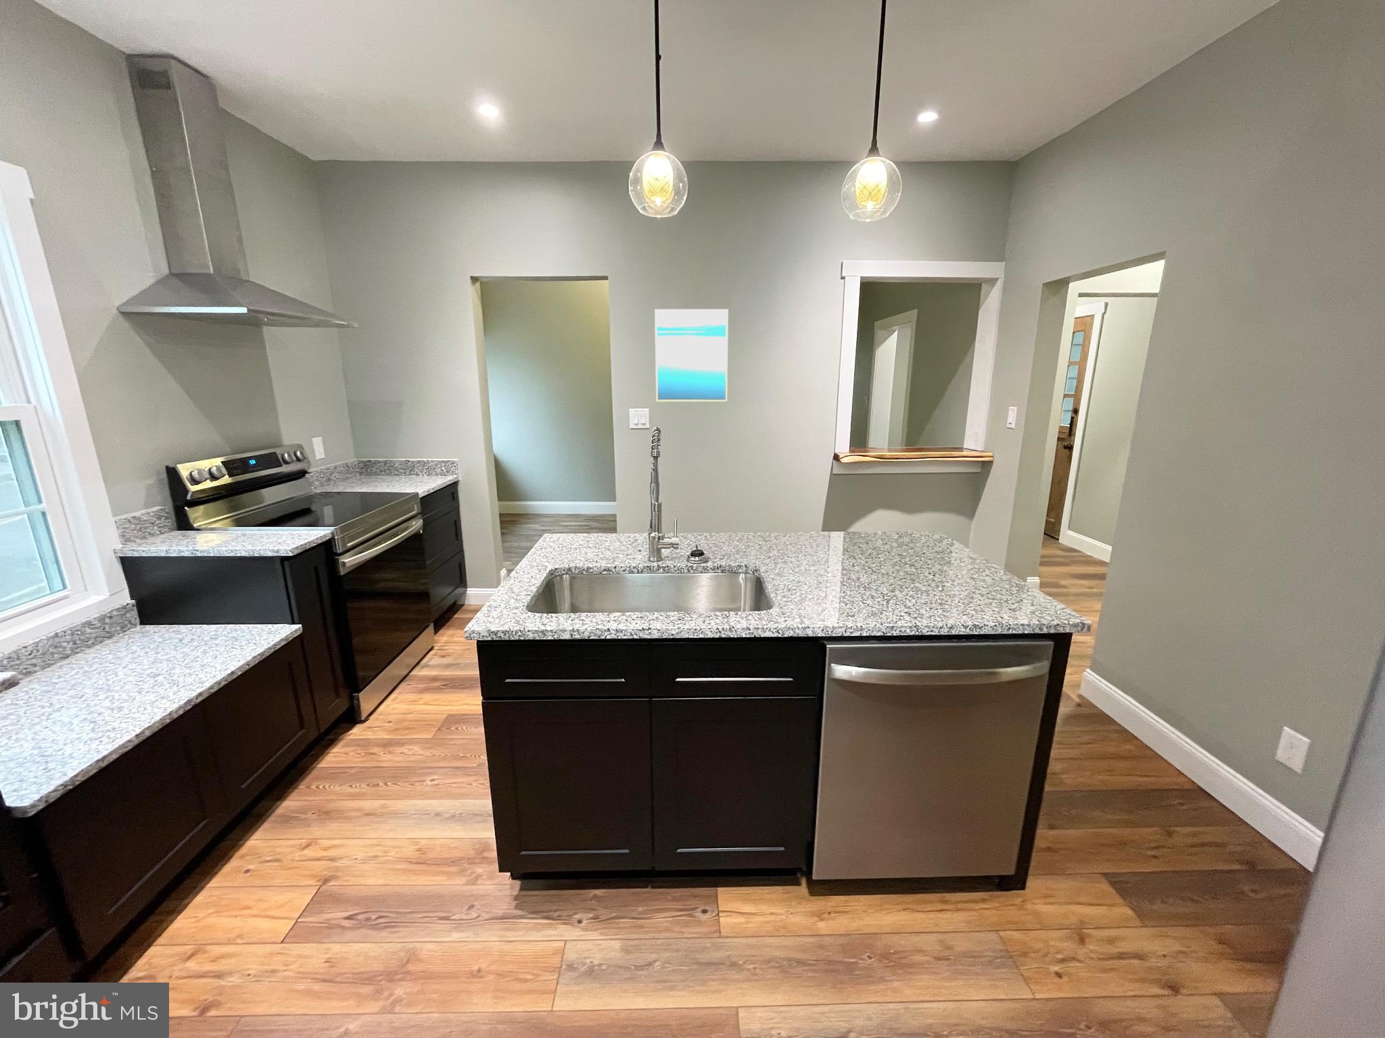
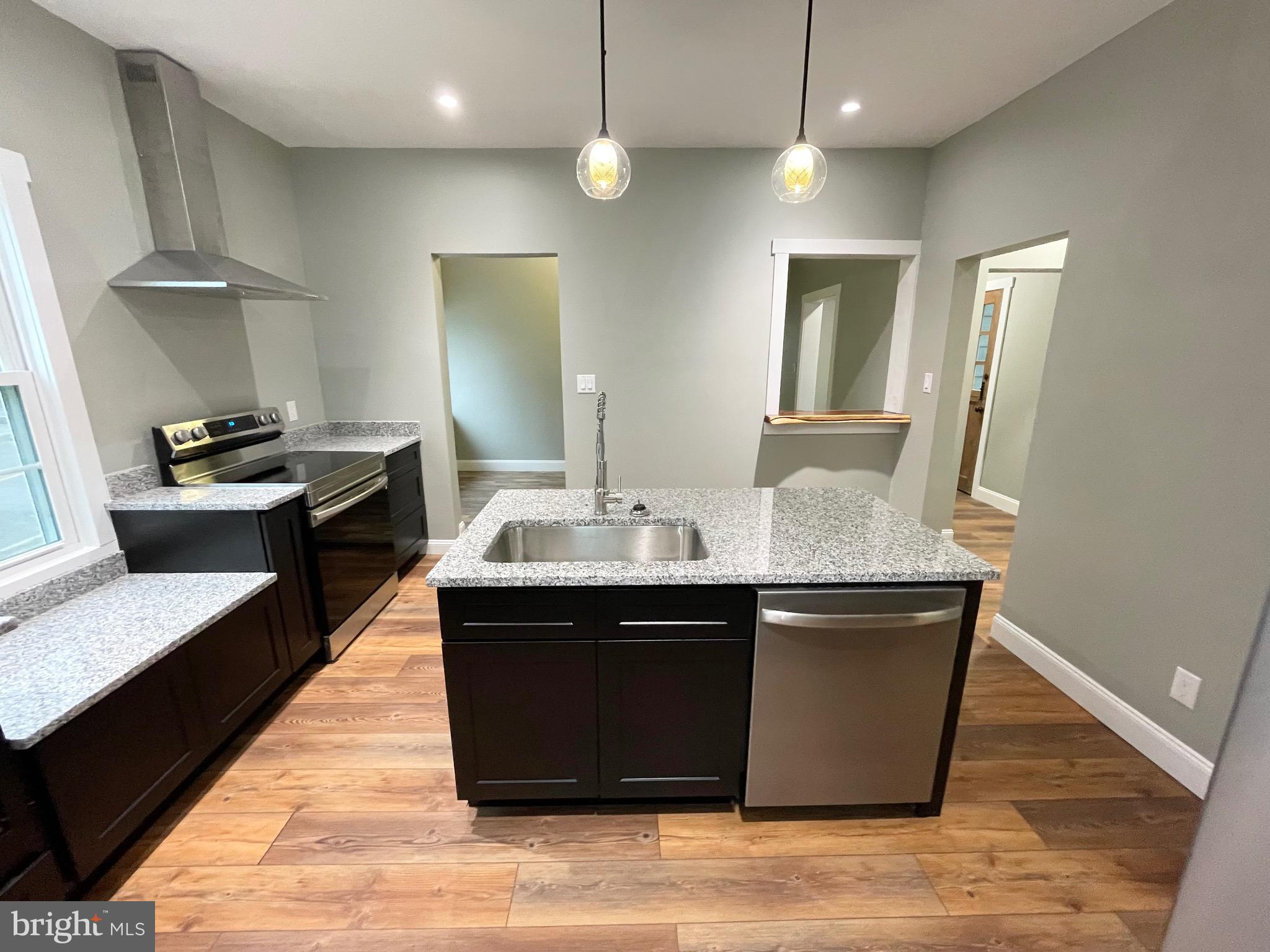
- wall art (691, 357)
